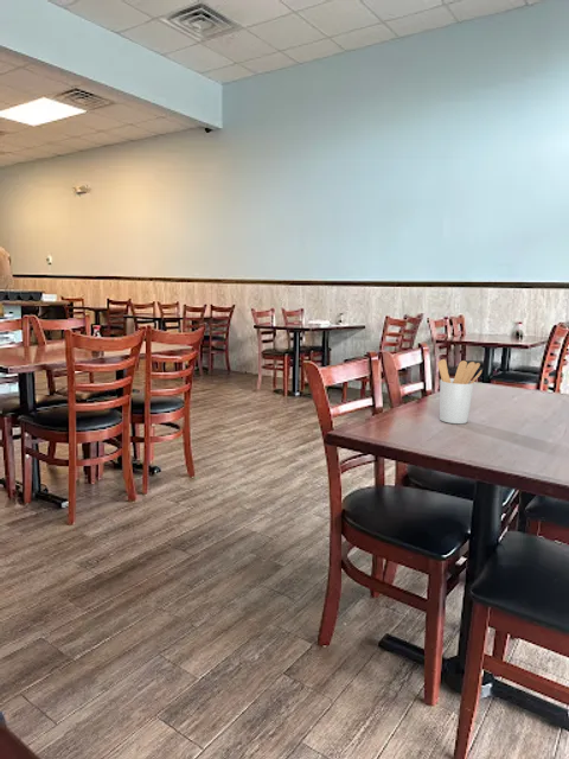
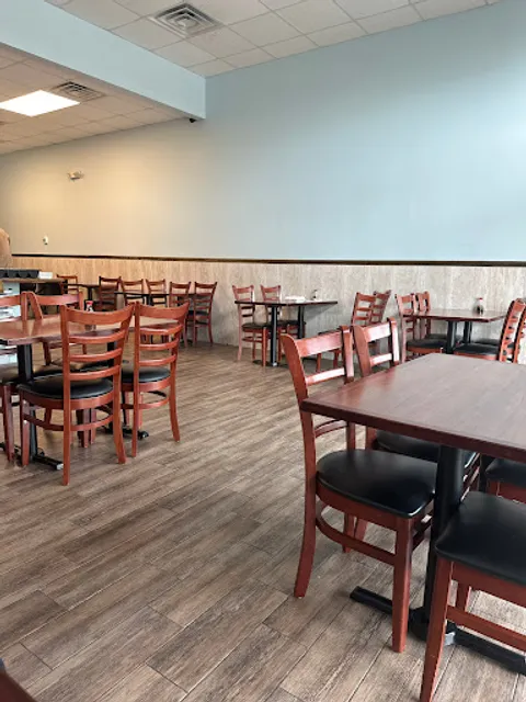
- utensil holder (459, 389)
